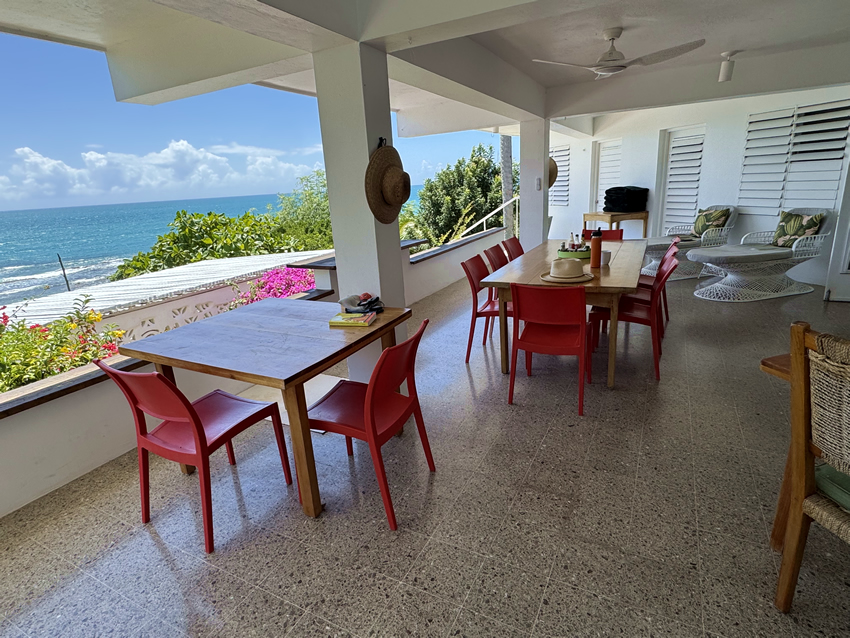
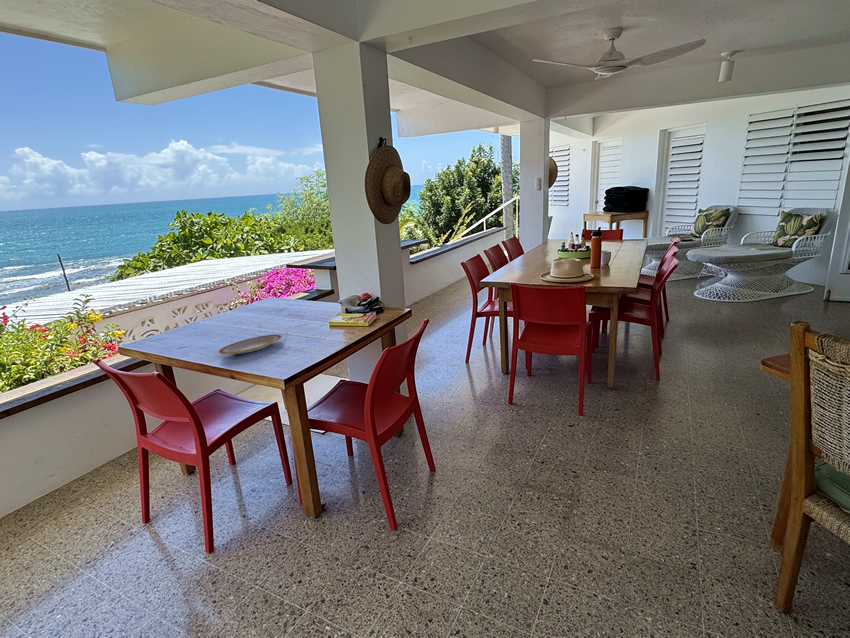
+ plate (251, 345)
